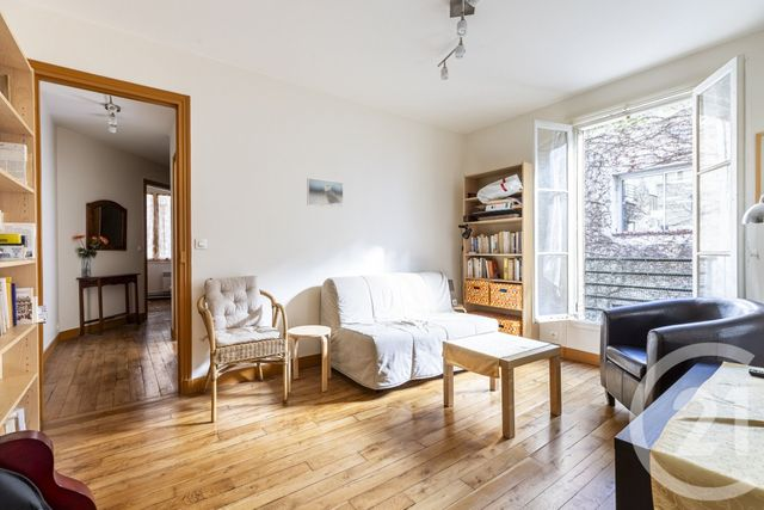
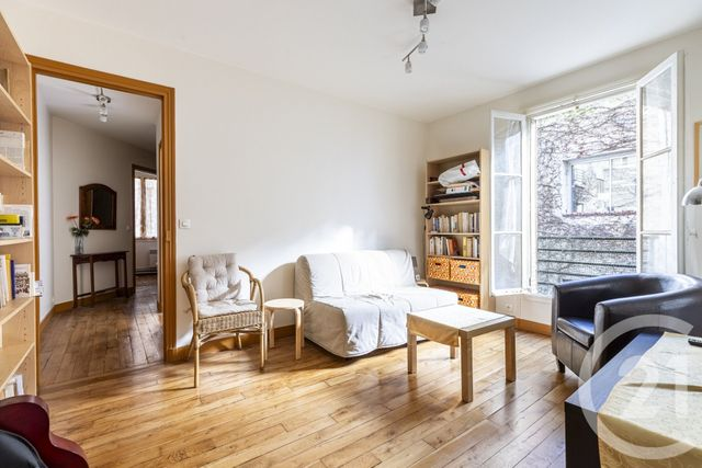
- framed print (325, 192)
